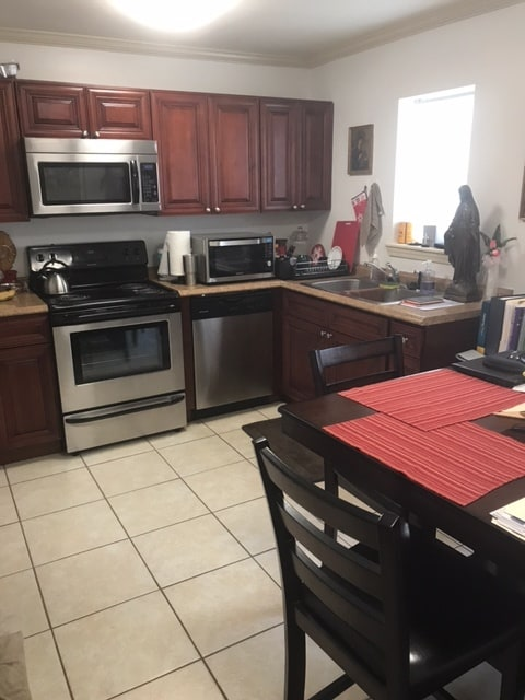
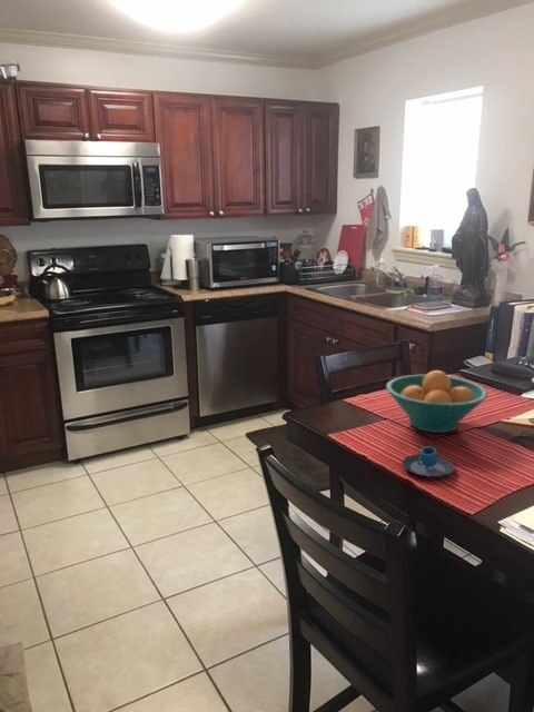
+ fruit bowl (435, 398)
+ mug (428, 457)
